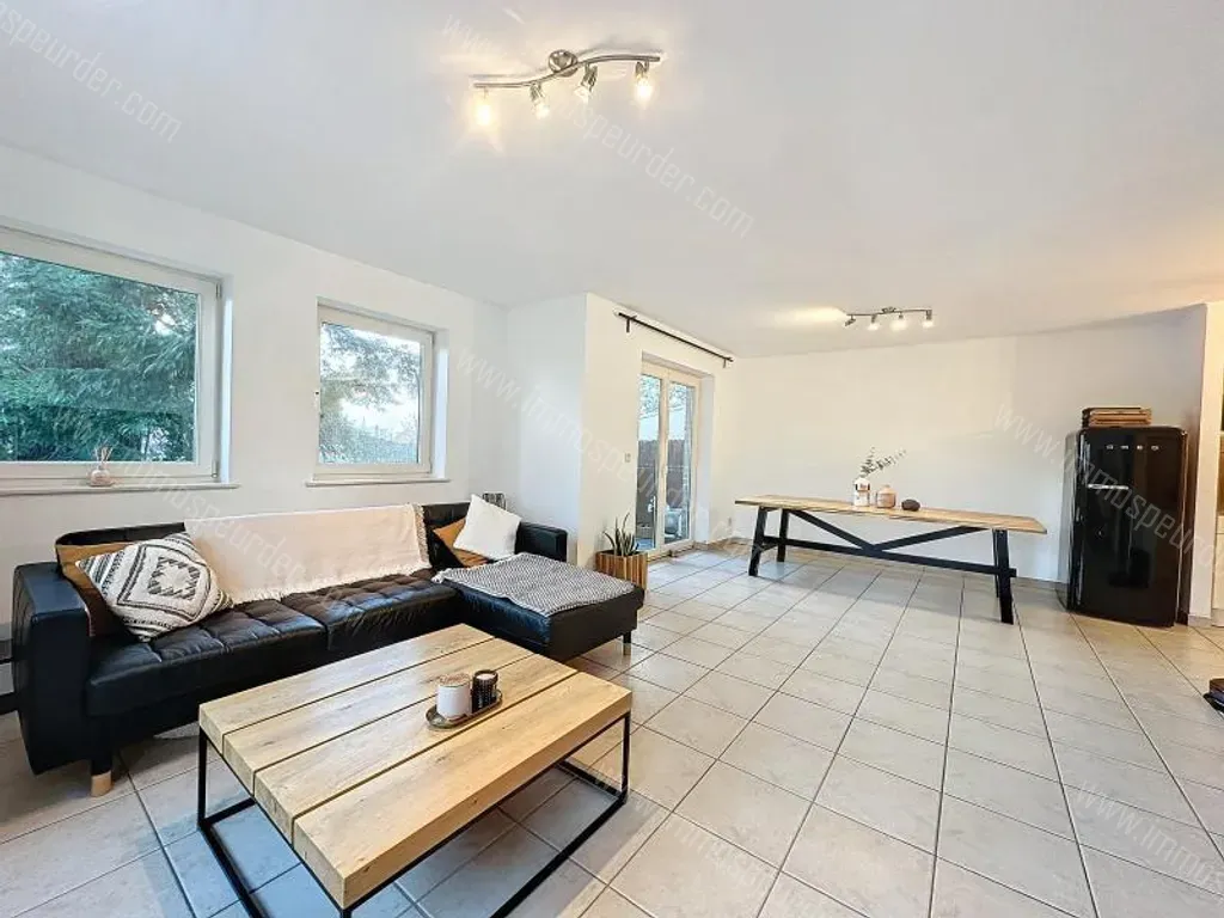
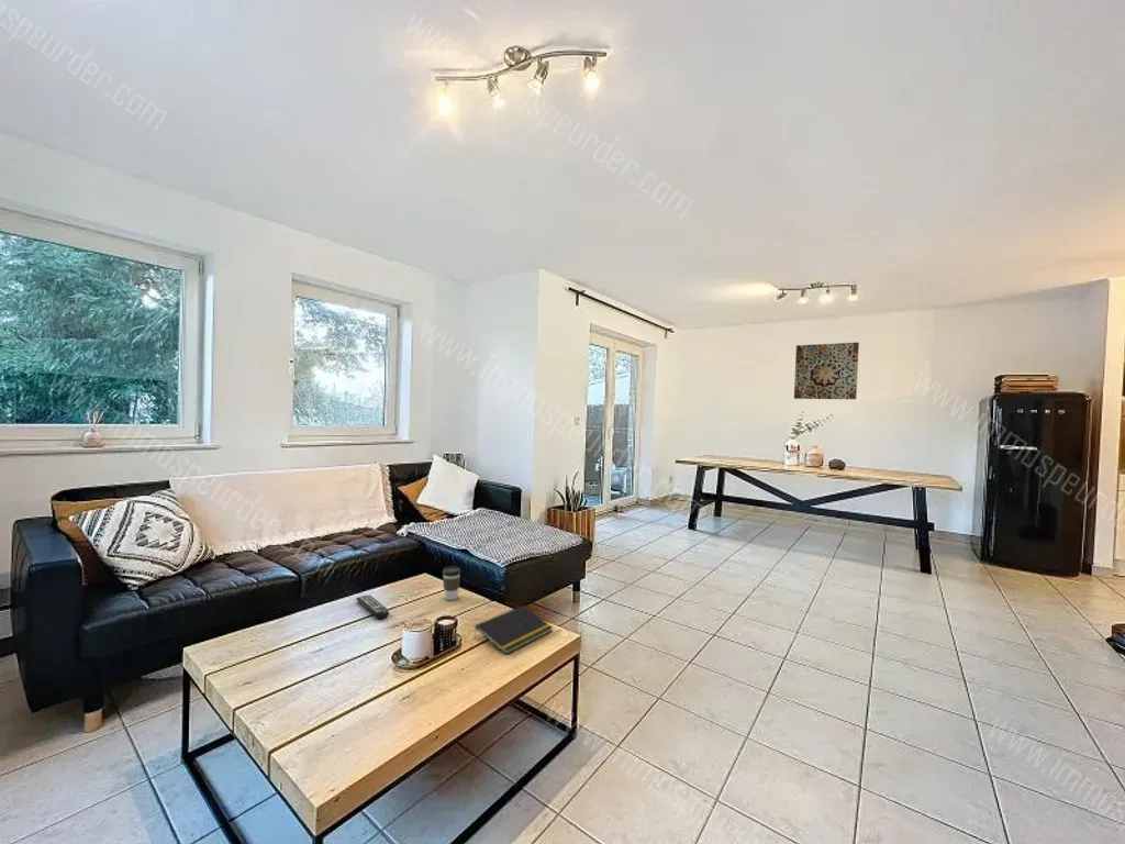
+ coffee cup (450, 582)
+ notepad (514, 628)
+ wall art (825, 371)
+ remote control (371, 606)
